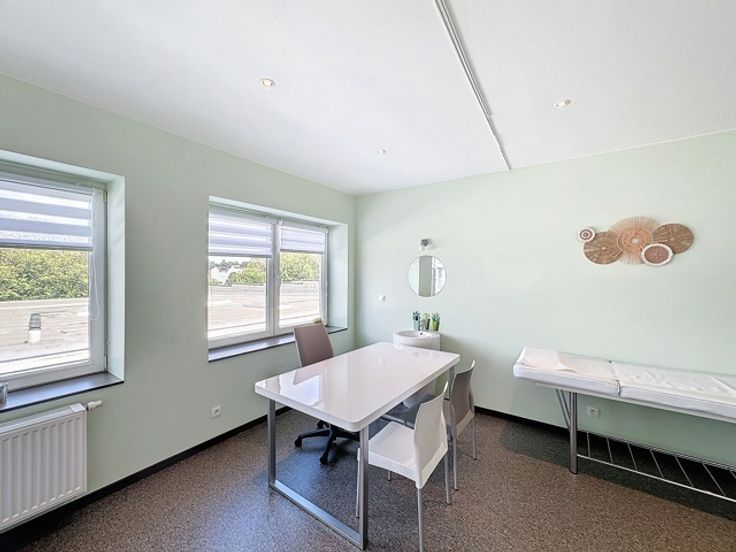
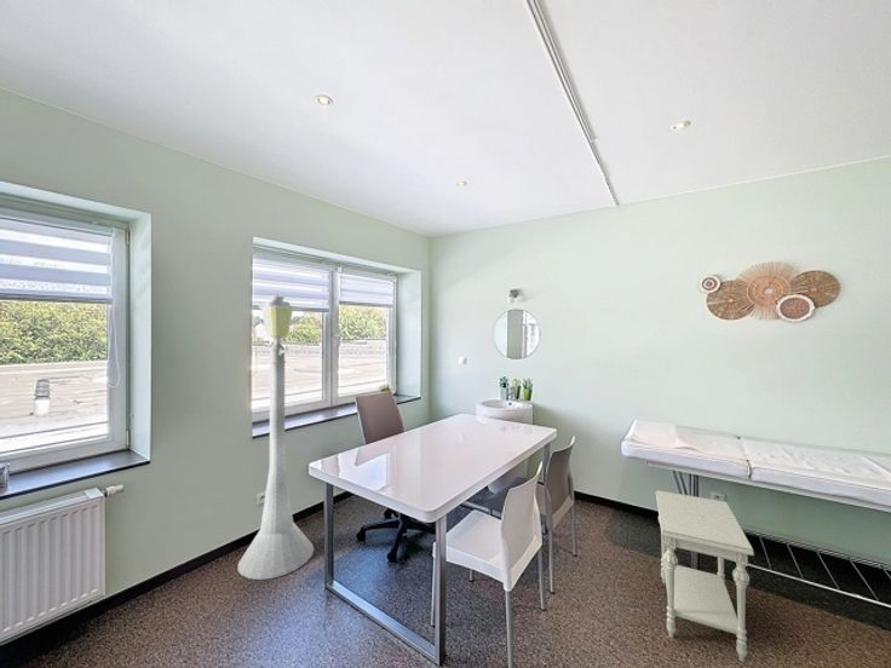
+ side table (694, 569)
+ floor lamp (277, 424)
